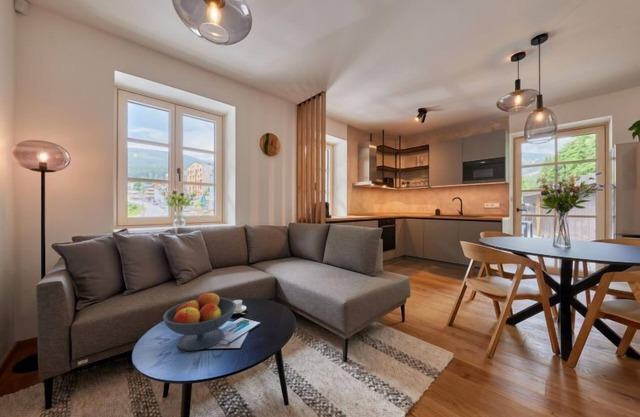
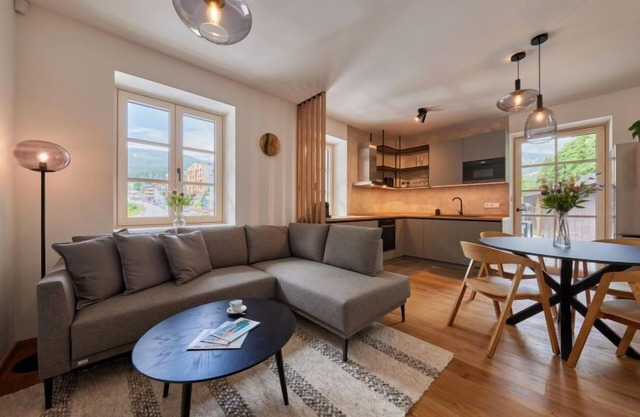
- fruit bowl (201, 318)
